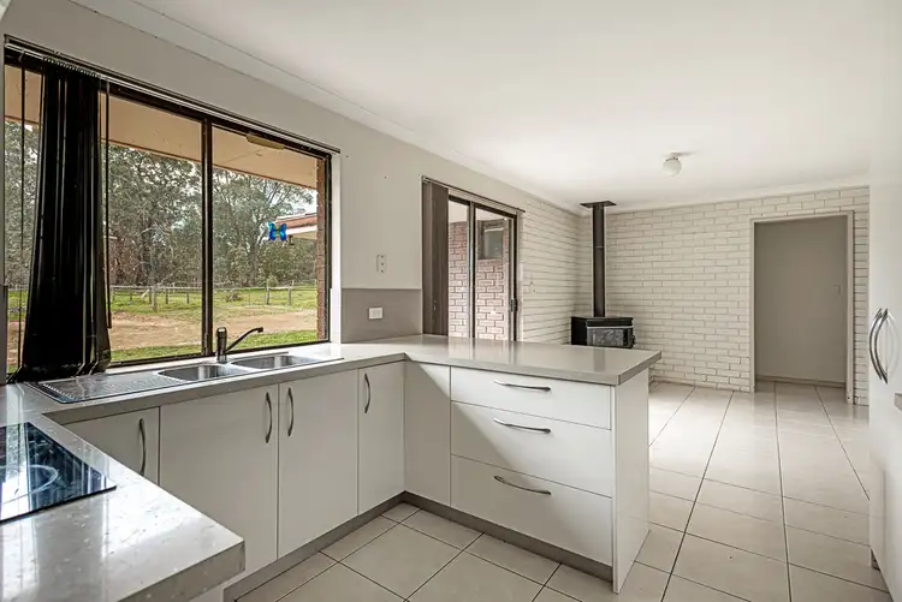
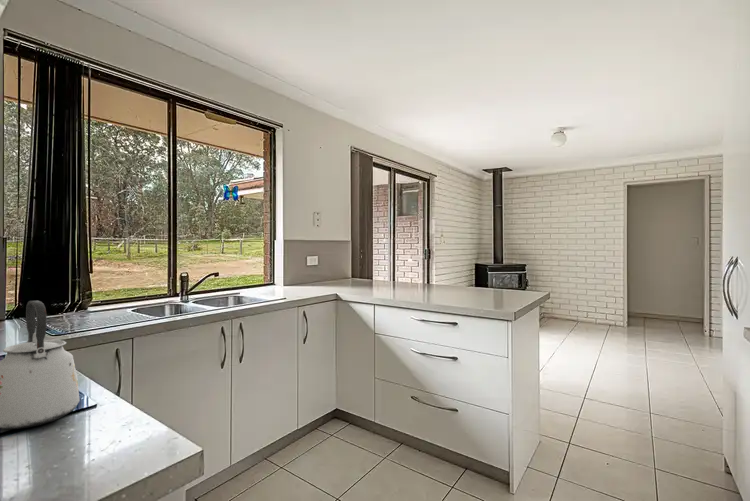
+ kettle (33, 357)
